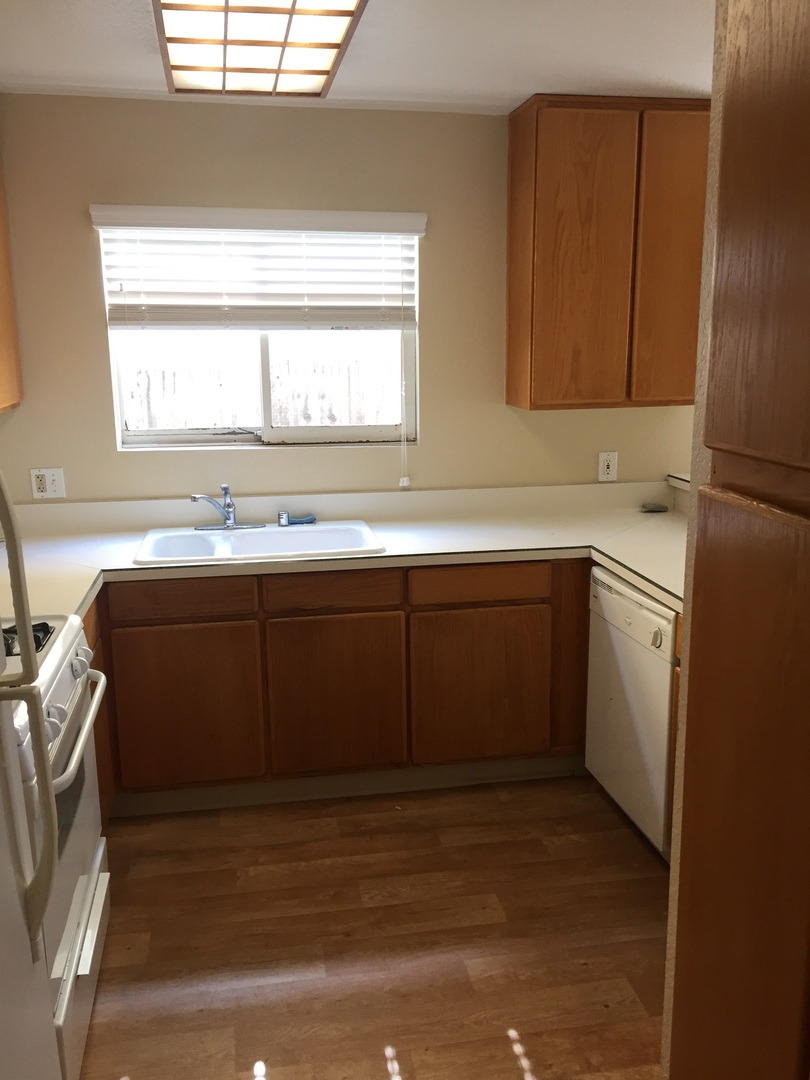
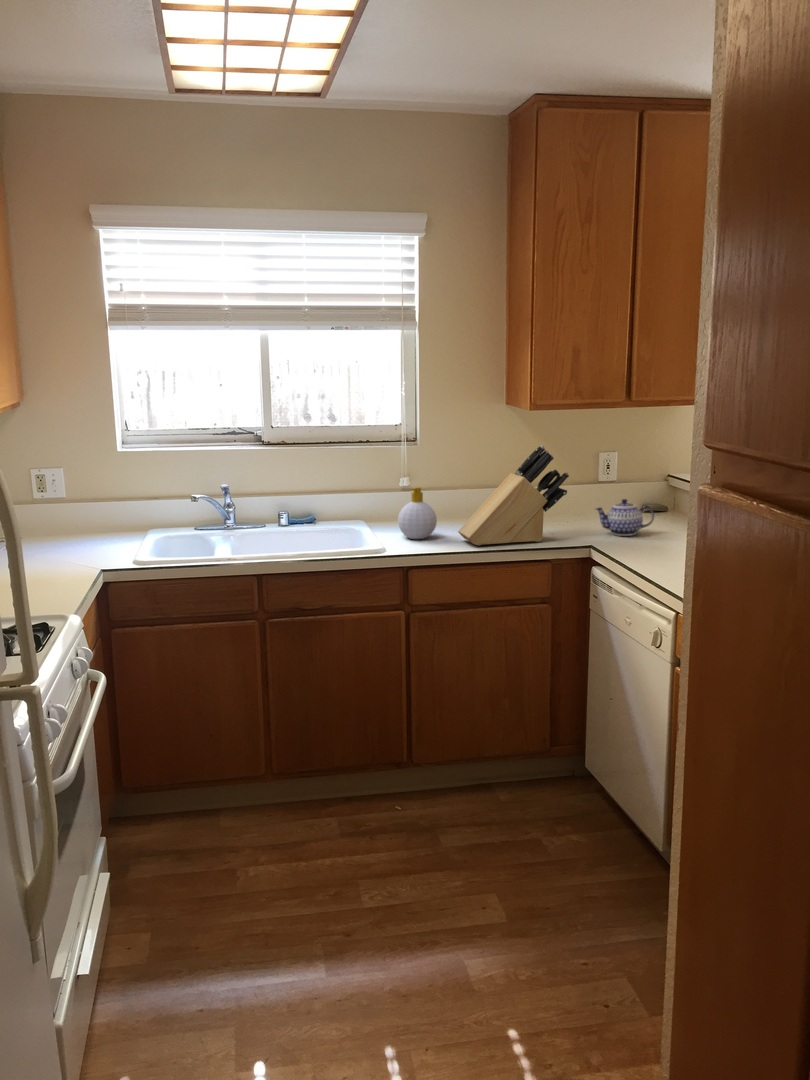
+ soap bottle (417, 512)
+ teapot (624, 516)
+ knife block (514, 494)
